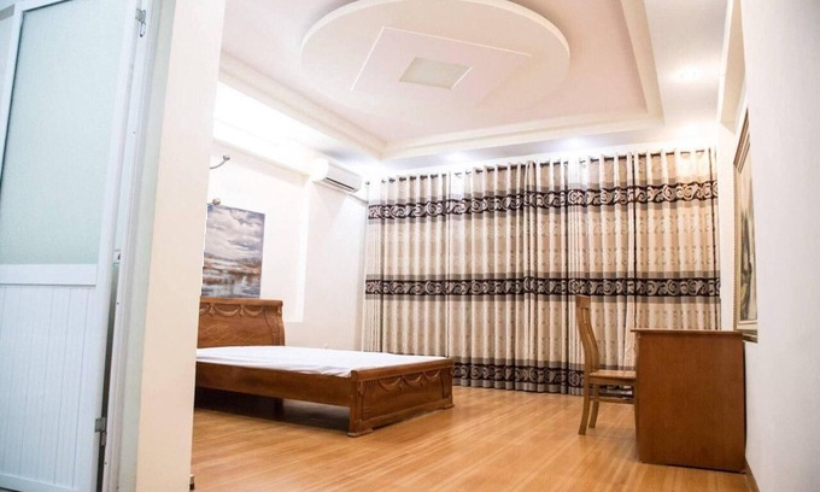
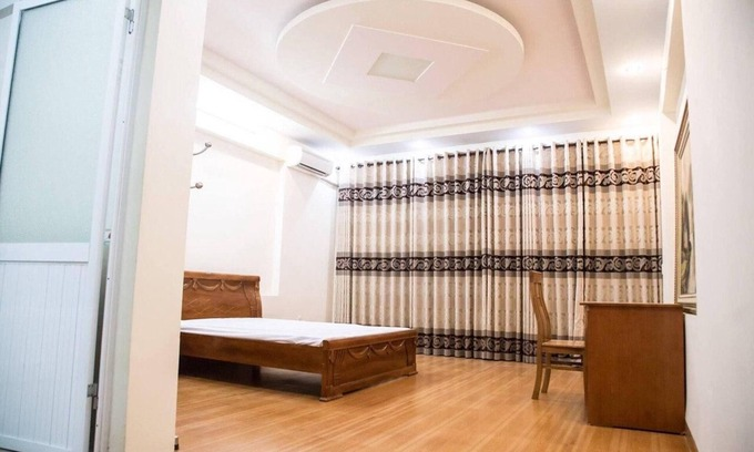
- wall art (227, 251)
